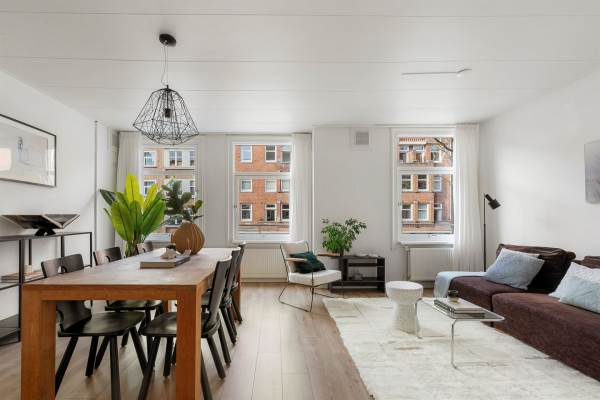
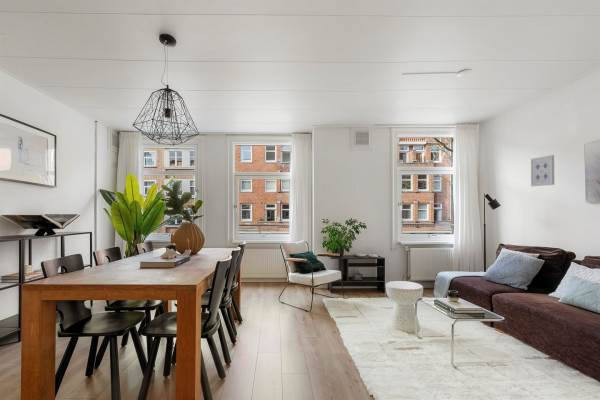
+ wall art (542, 171)
